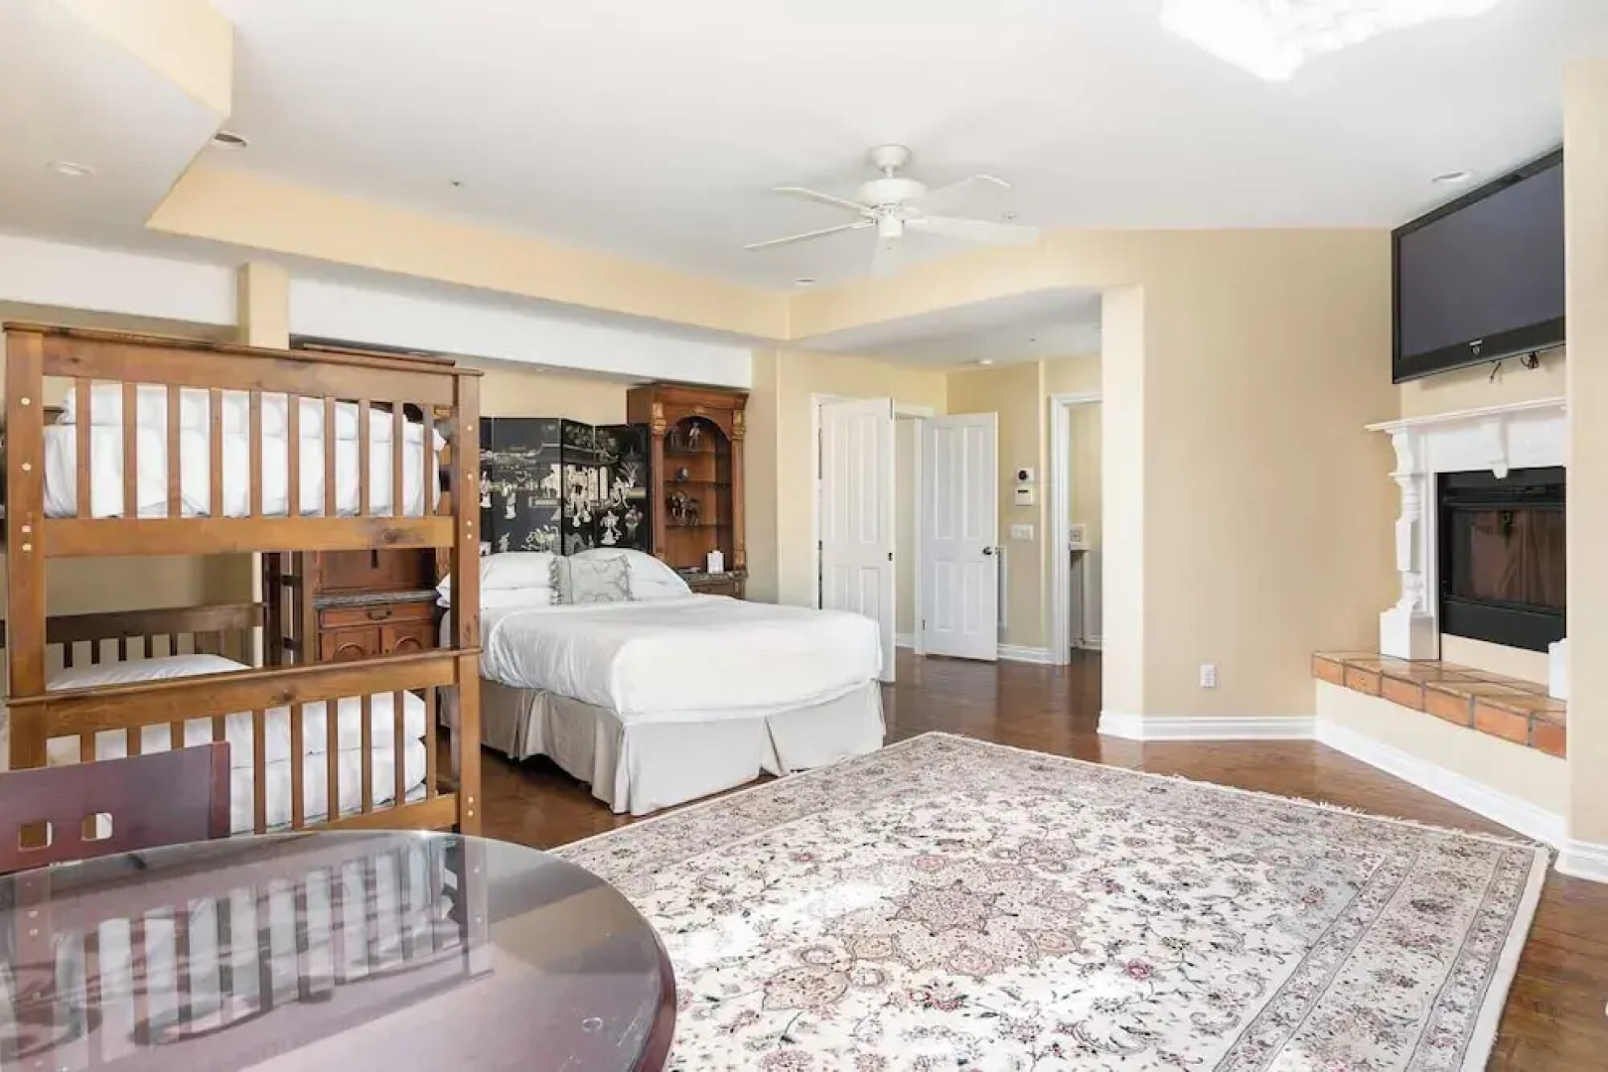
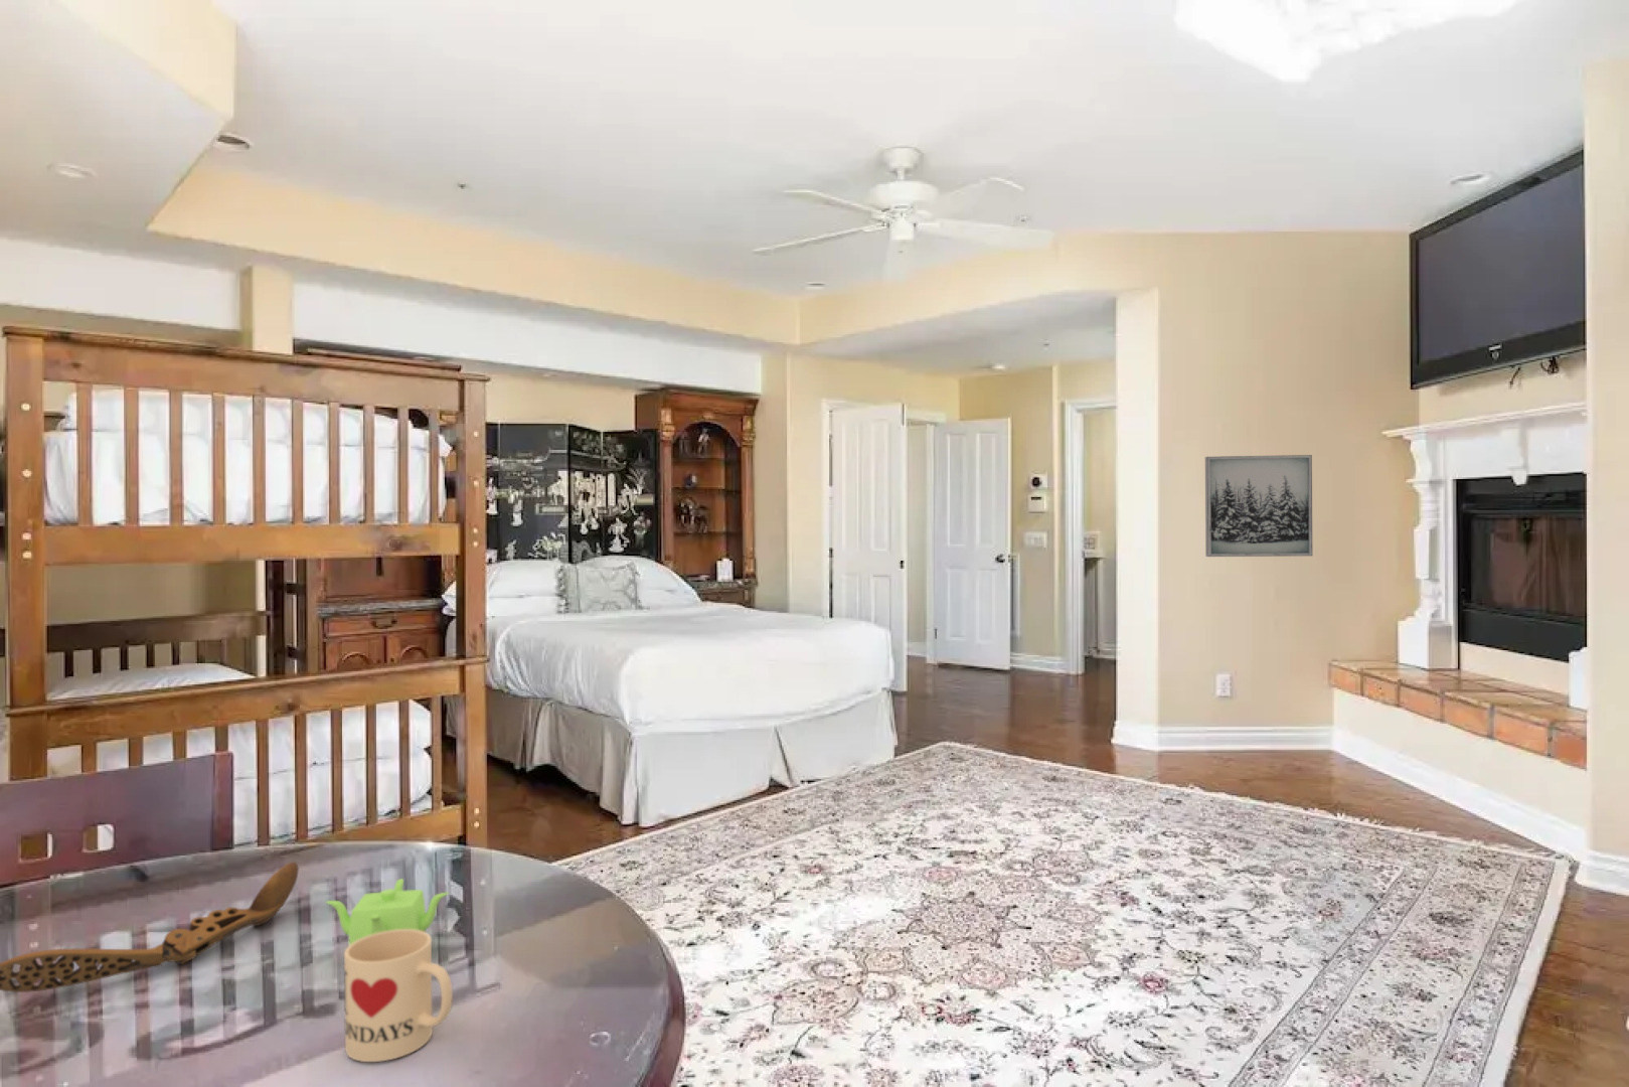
+ teapot (388, 922)
+ wall art (1258, 505)
+ wooden spoon (167, 933)
+ mug (401, 995)
